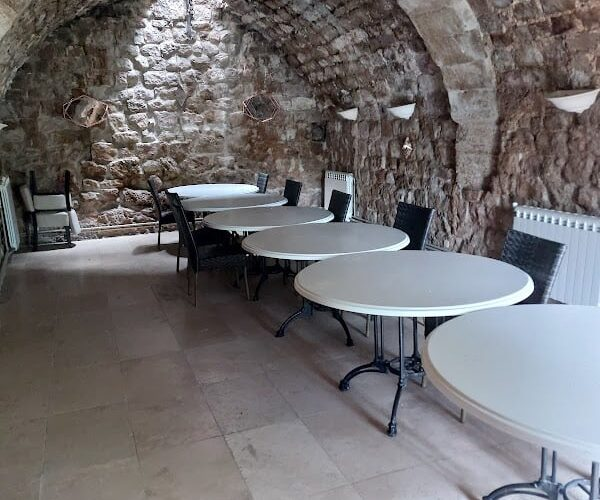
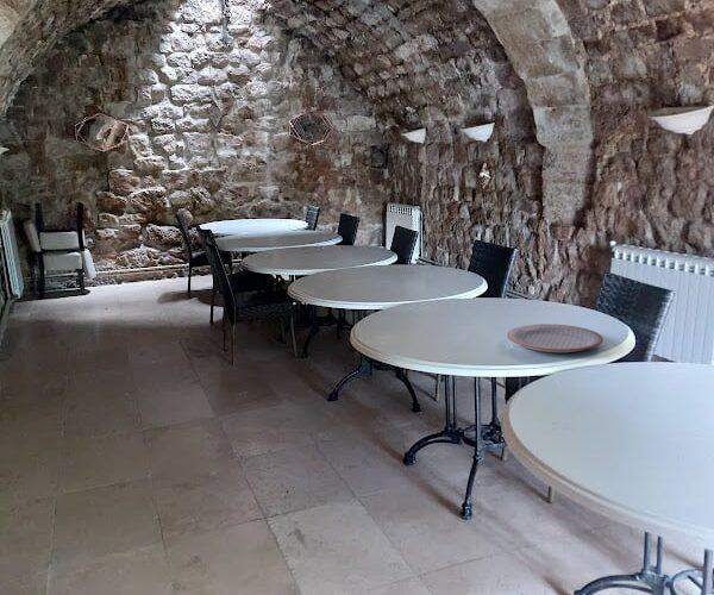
+ plate (553, 339)
